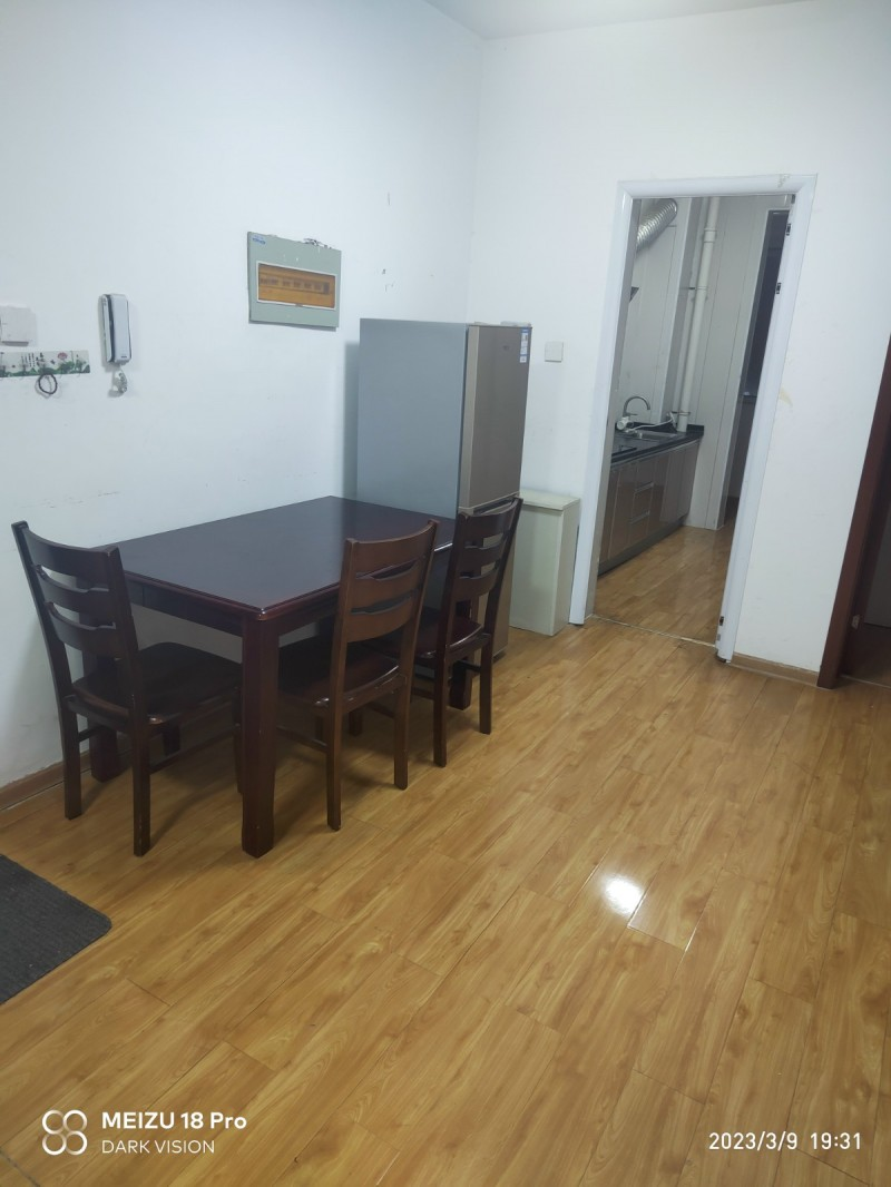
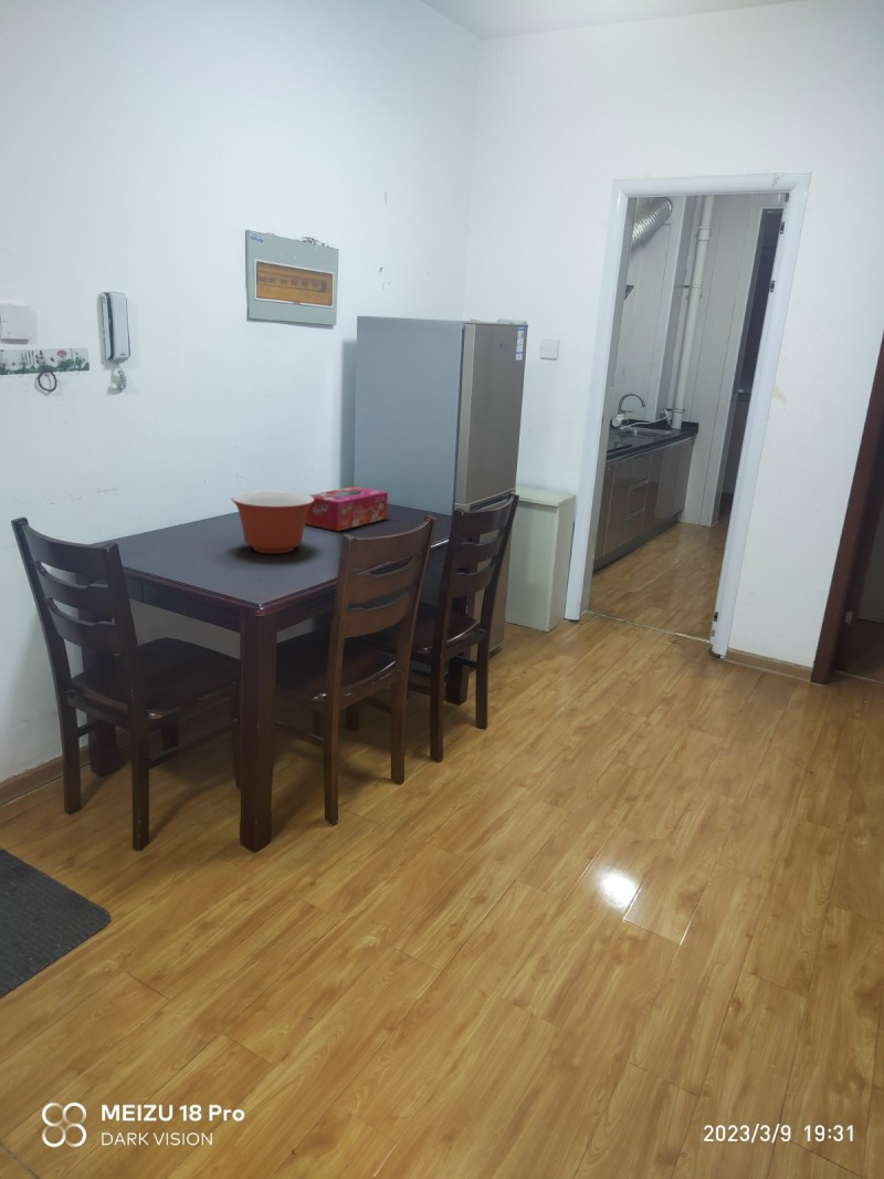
+ mixing bowl (273, 523)
+ tissue box (346, 507)
